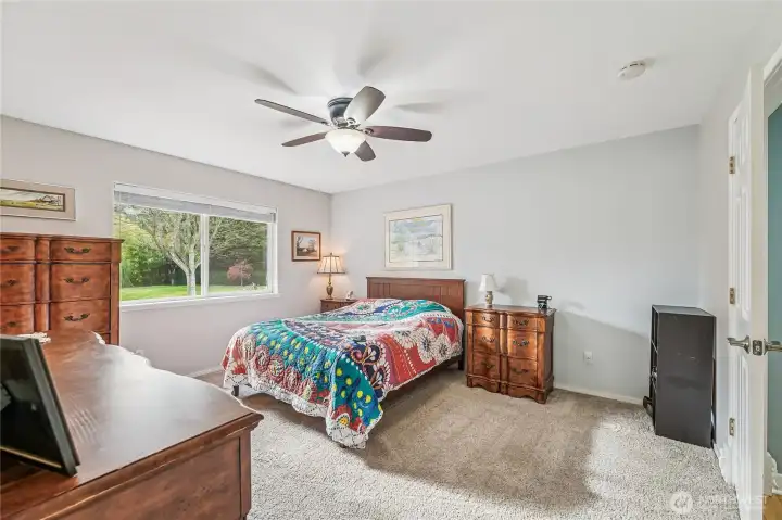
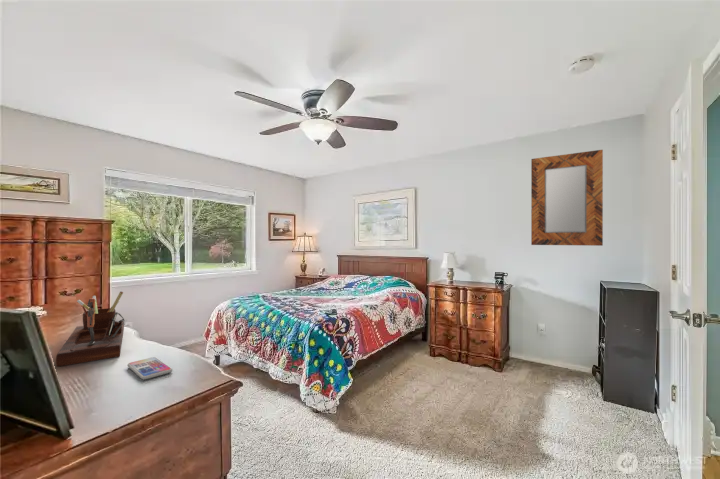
+ home mirror (565, 200)
+ desk organizer (97, 318)
+ smartphone (149, 367)
